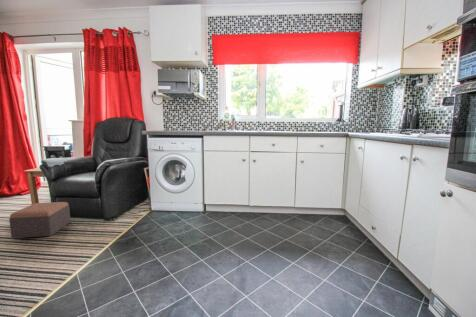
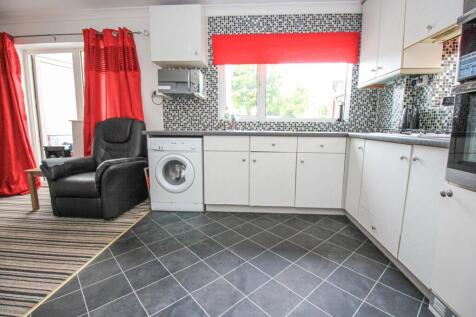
- footstool (42, 218)
